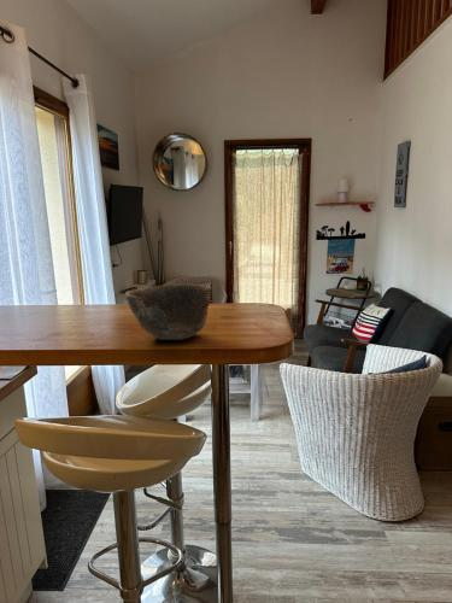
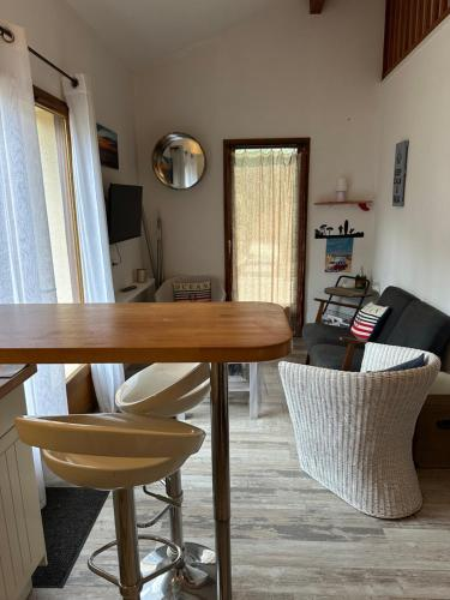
- bowl (168, 311)
